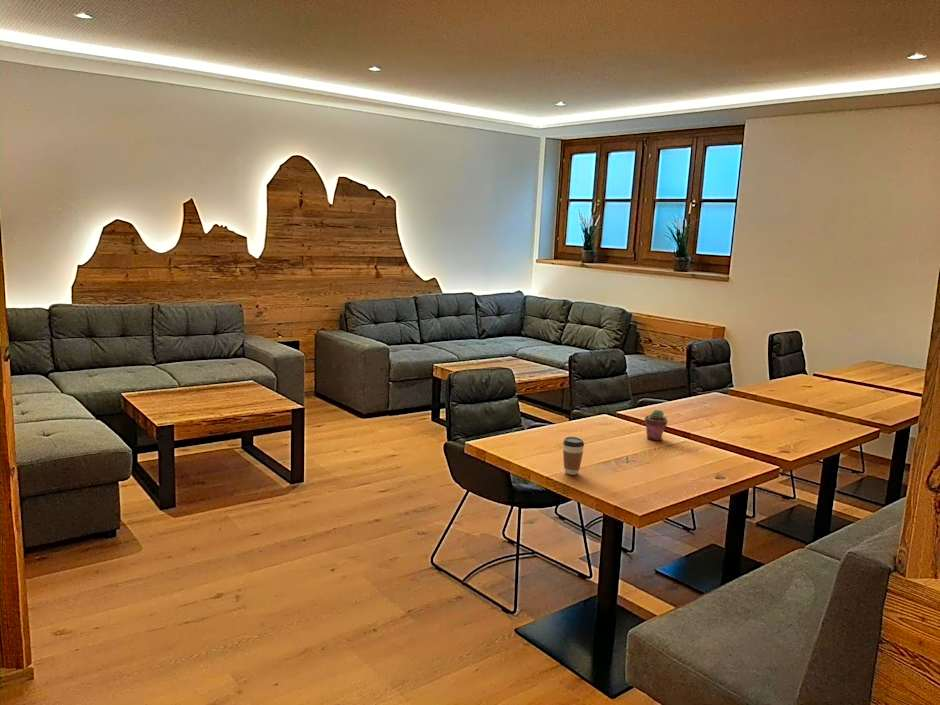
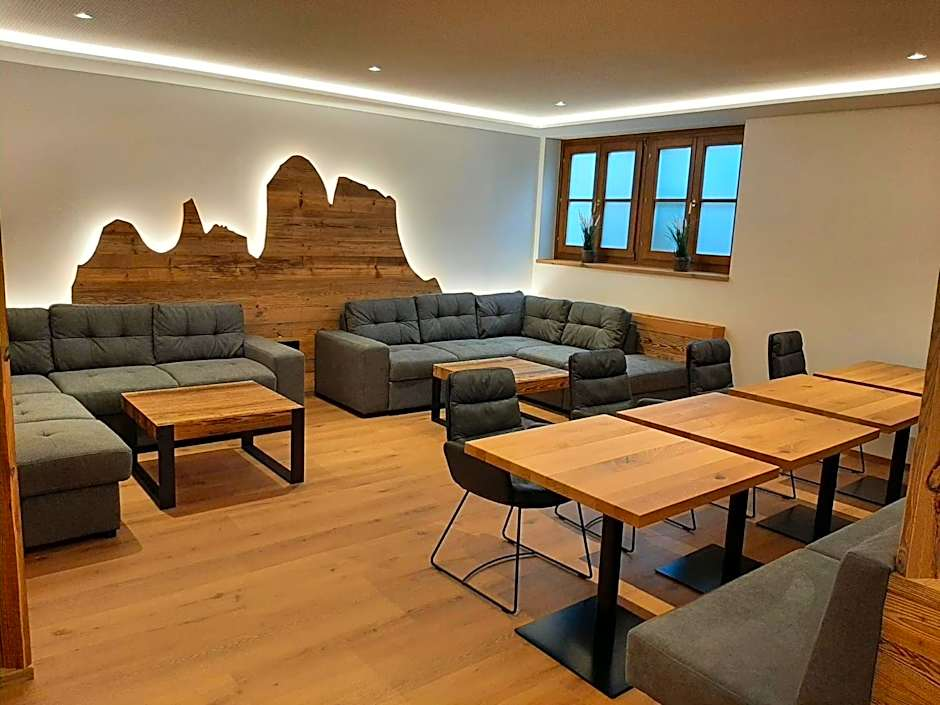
- coffee cup (572, 456)
- potted succulent (655, 424)
